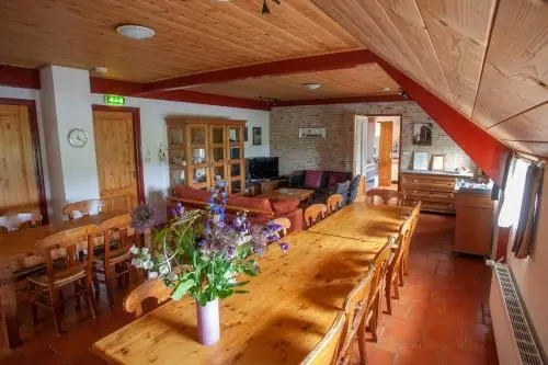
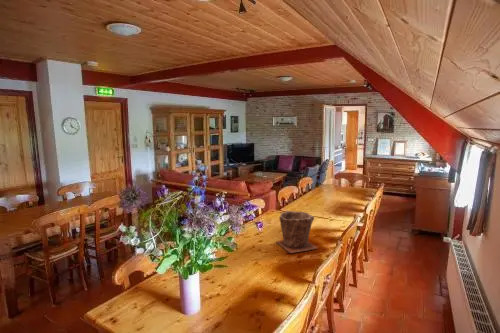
+ plant pot (296, 229)
